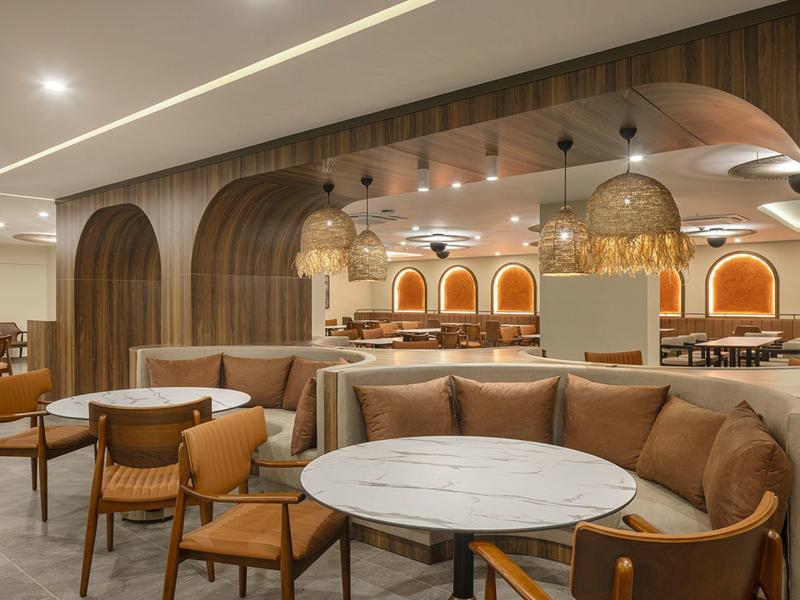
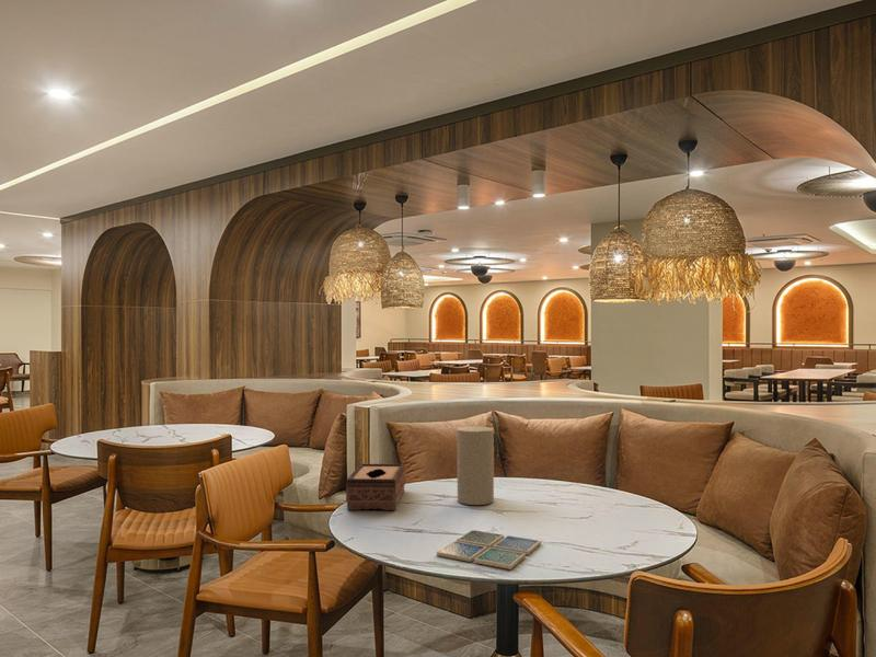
+ tissue box (377, 485)
+ decorative vase (475, 464)
+ drink coaster (489, 548)
